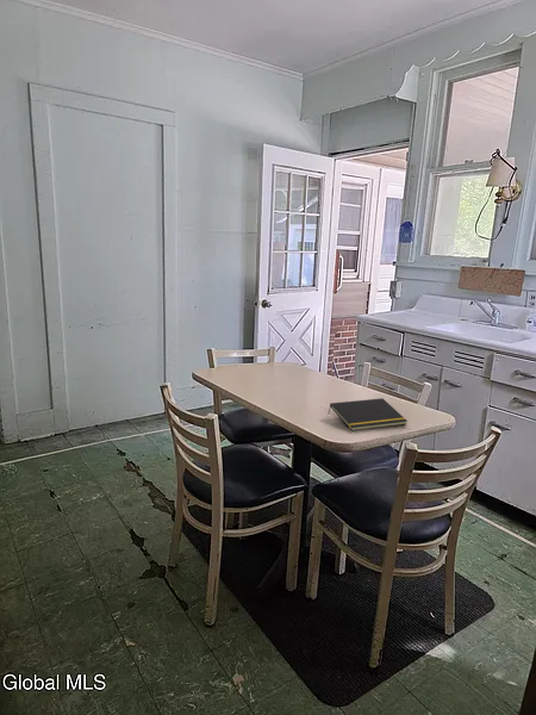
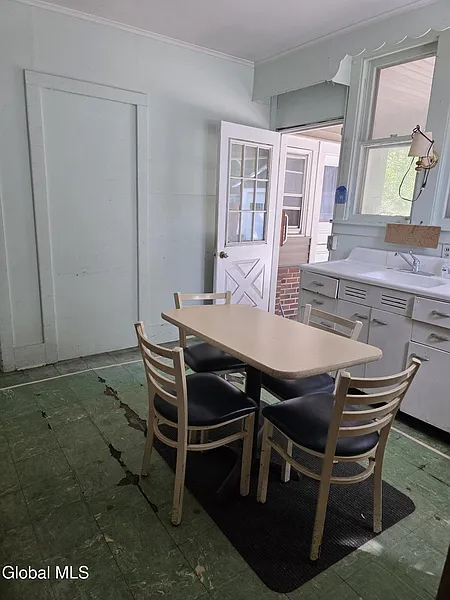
- notepad (368, 414)
